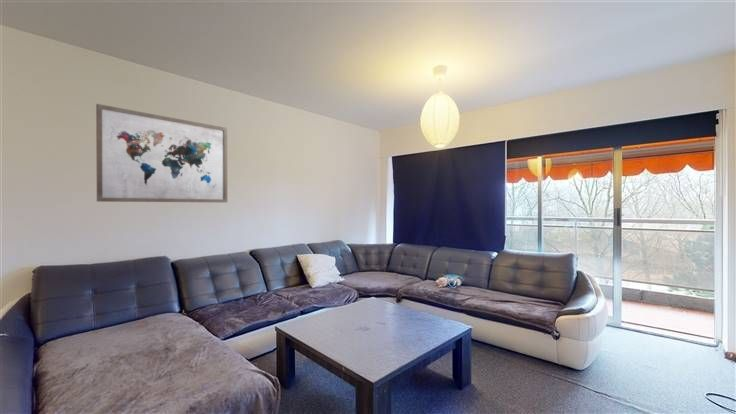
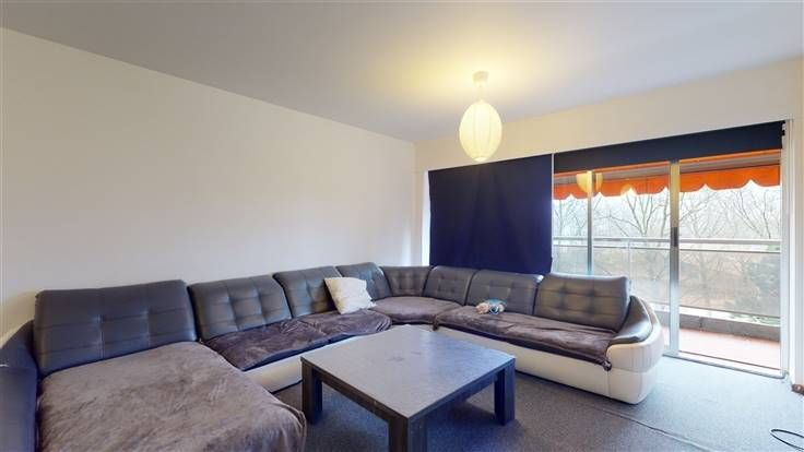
- wall art (170, 159)
